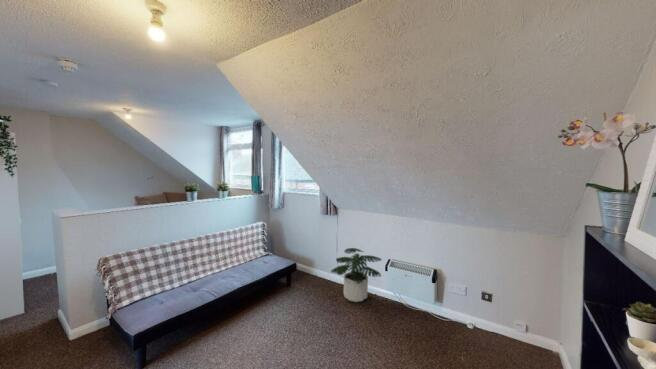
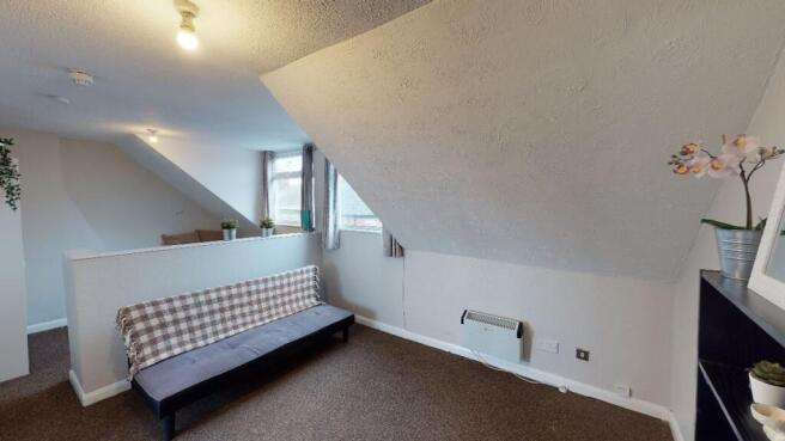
- potted plant (356, 275)
